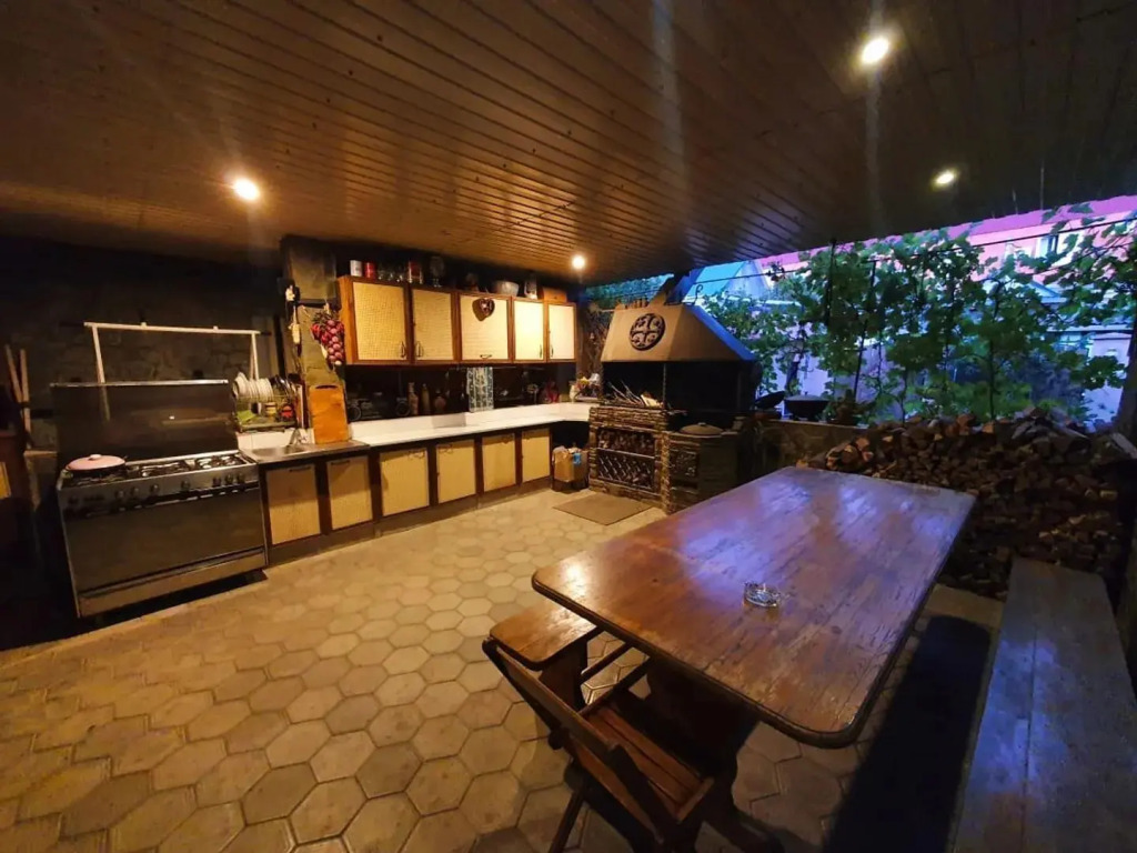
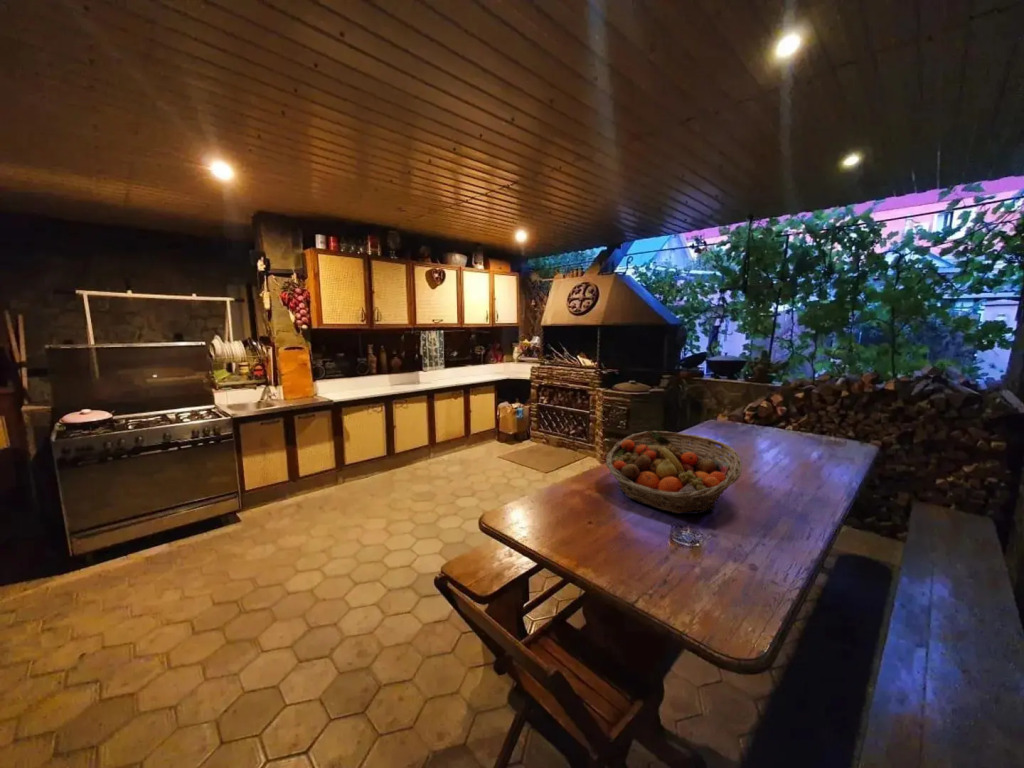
+ fruit basket (668, 468)
